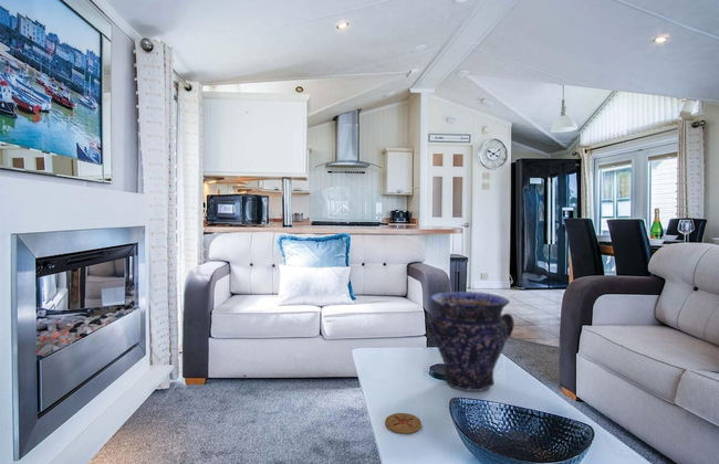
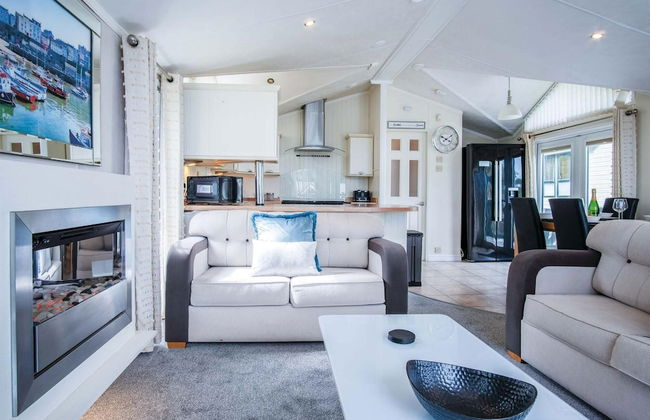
- coaster (403, 422)
- vase (468, 340)
